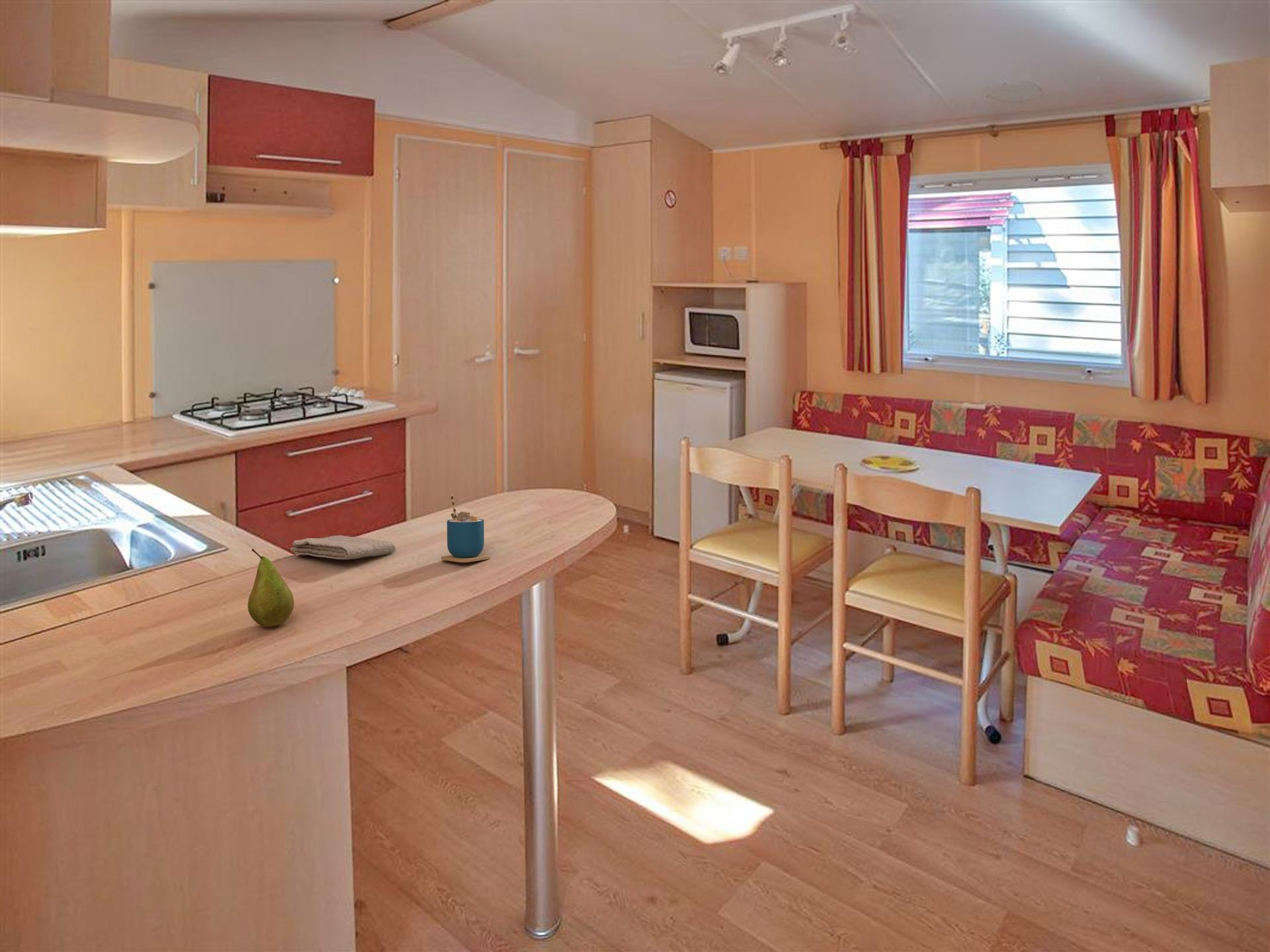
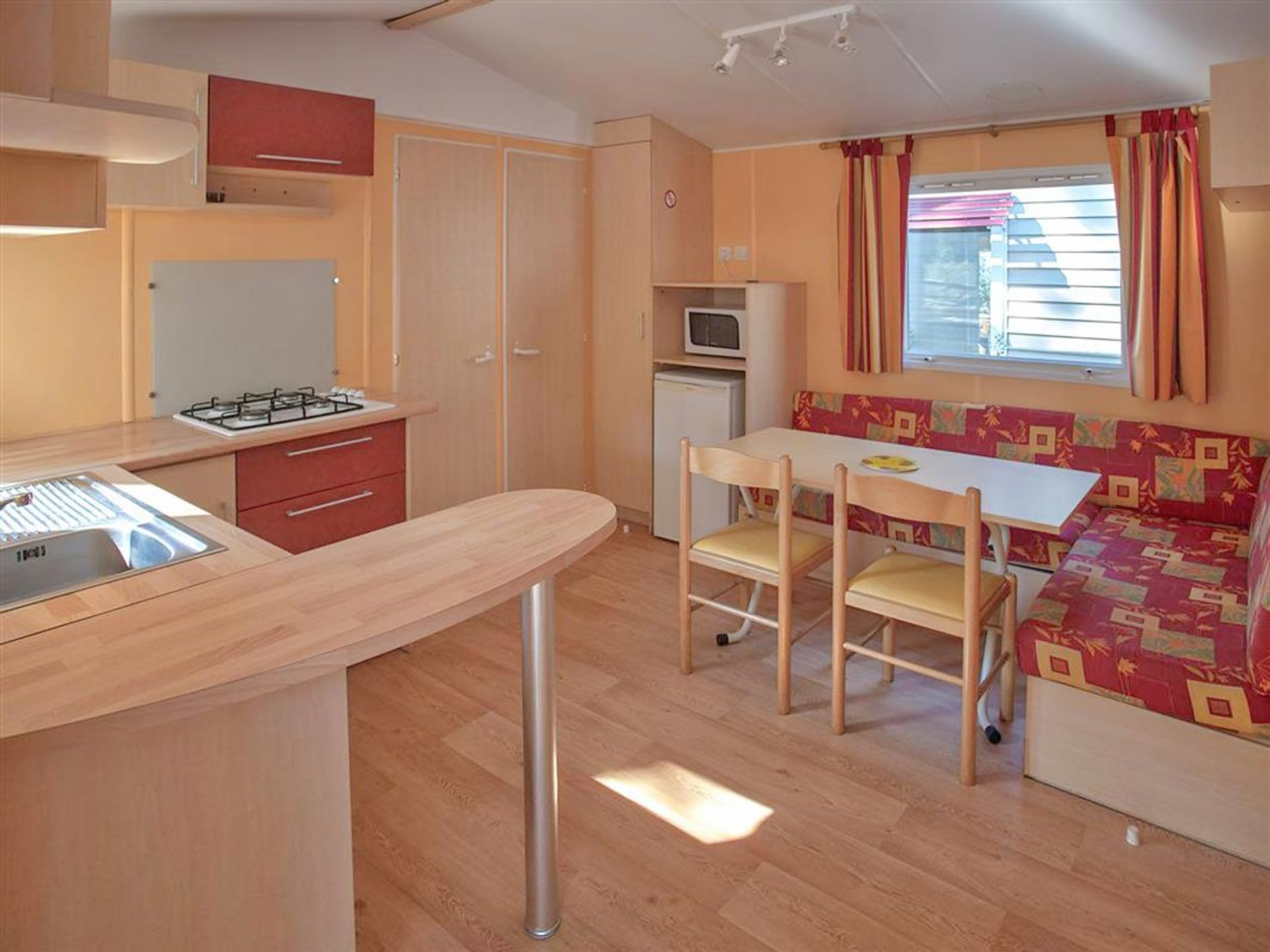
- cup (465, 526)
- fruit (271, 586)
- washcloth (342, 546)
